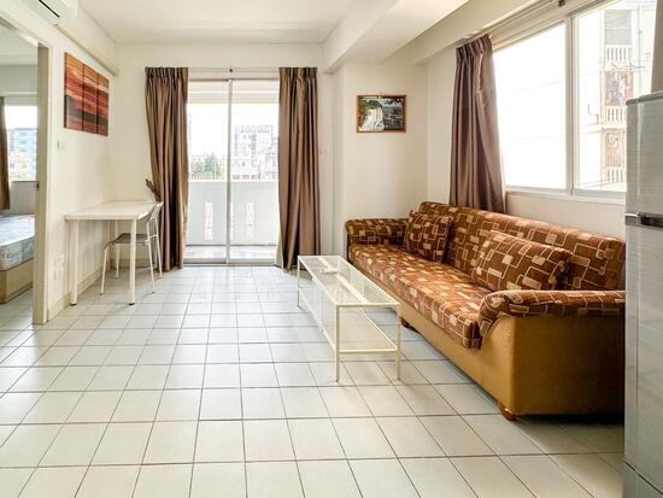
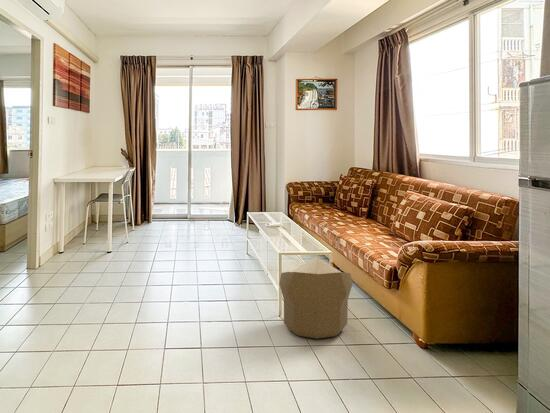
+ pouf (315, 293)
